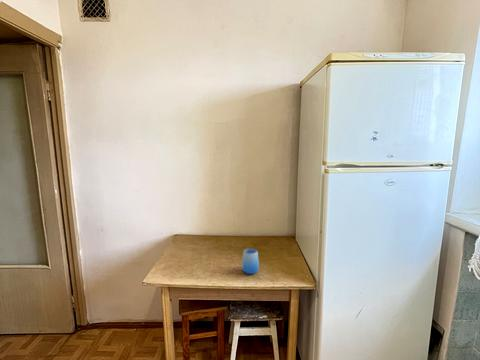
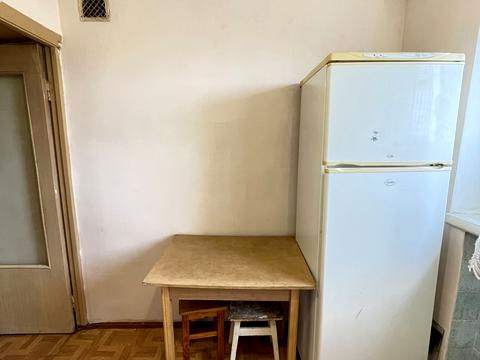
- cup (250, 261)
